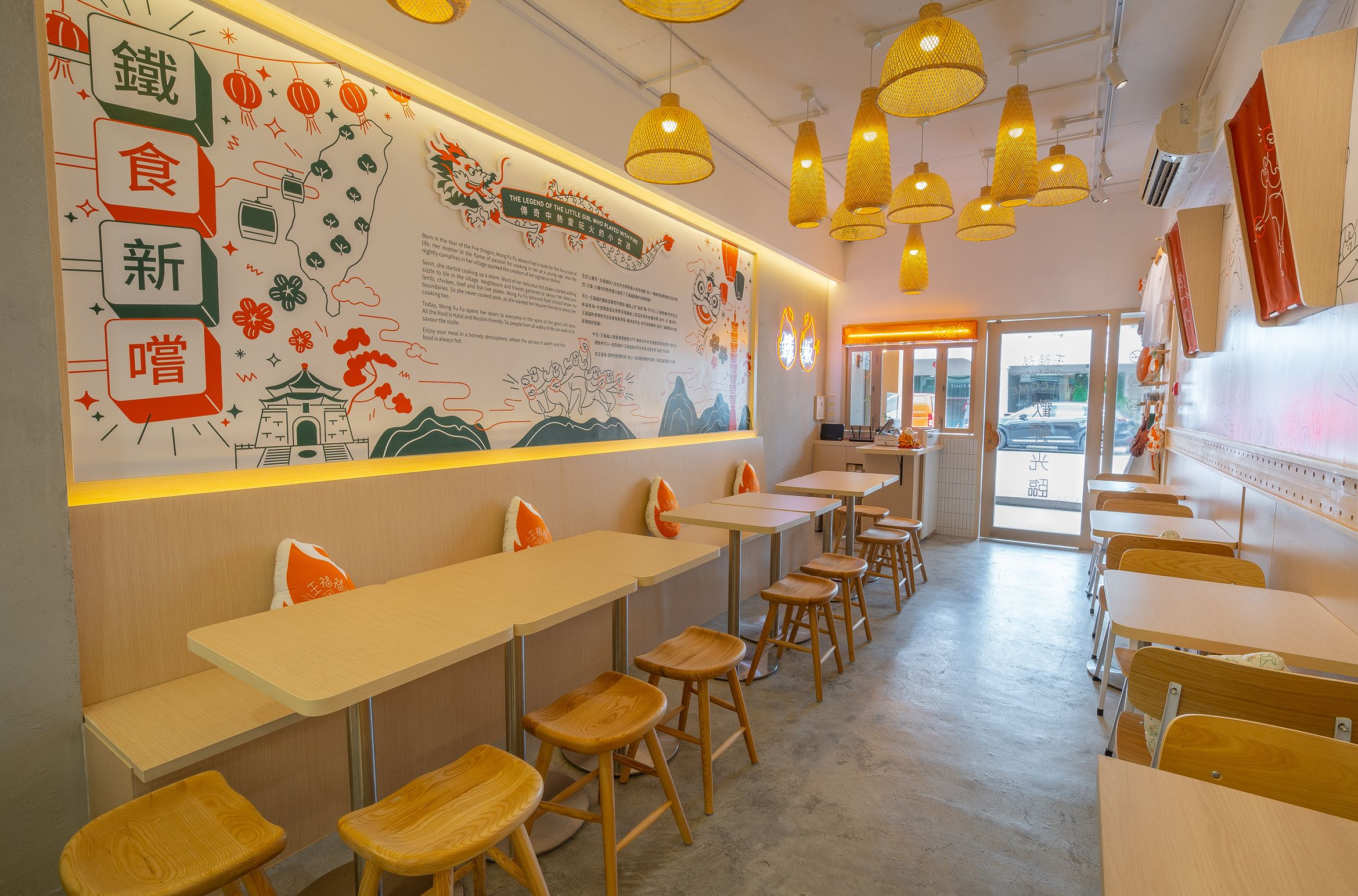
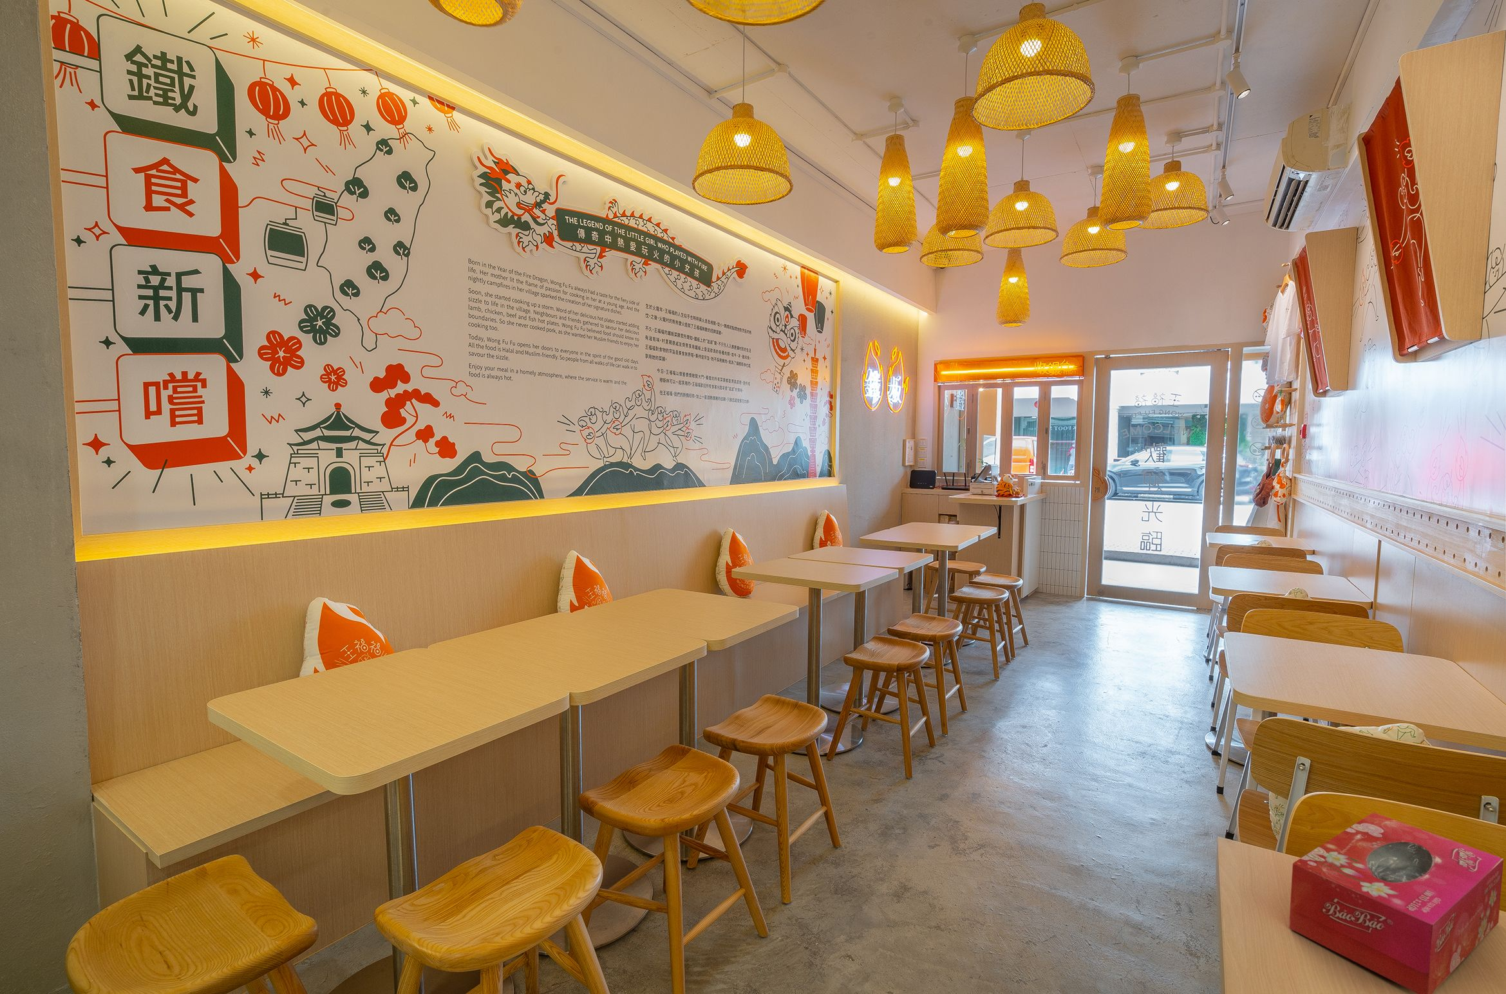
+ tissue box (1396, 893)
